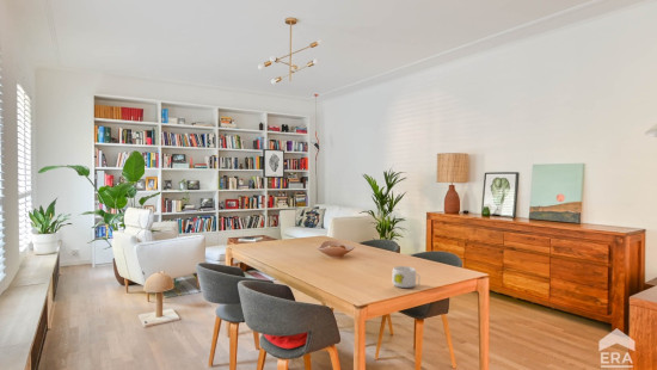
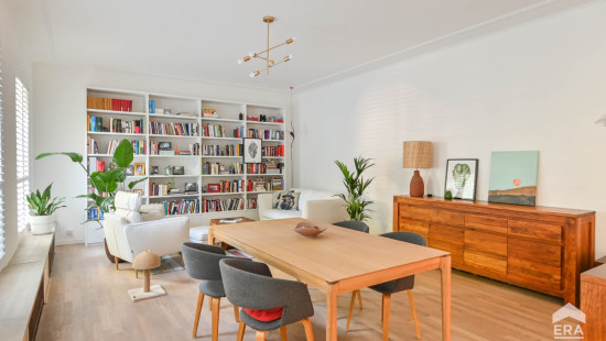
- mug (404, 277)
